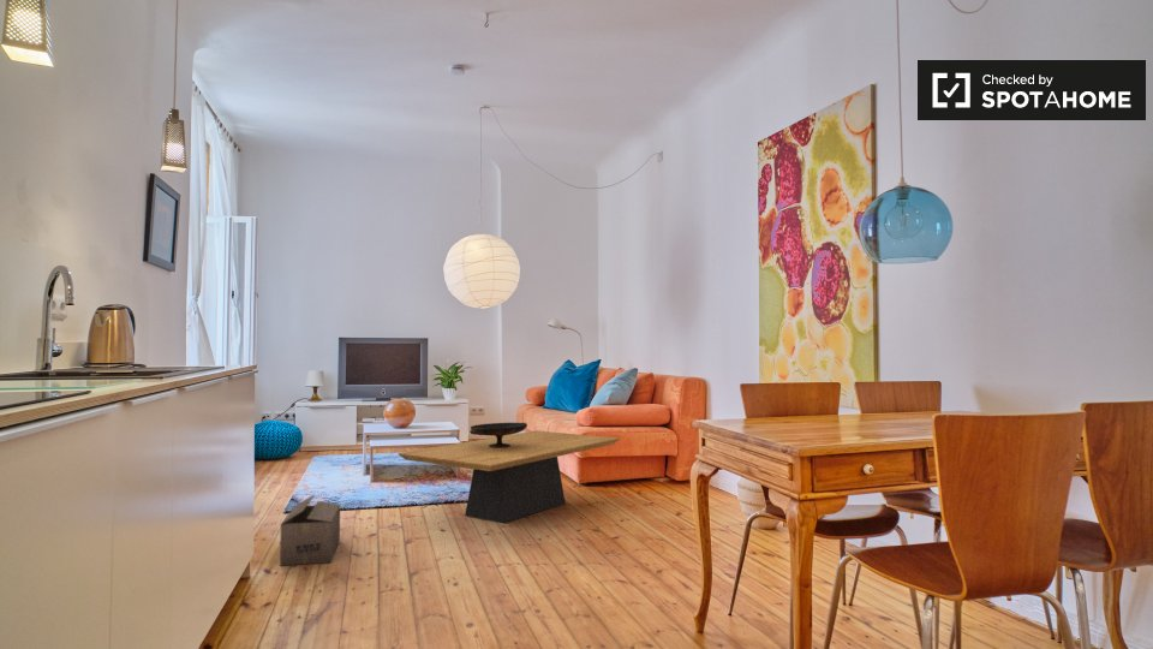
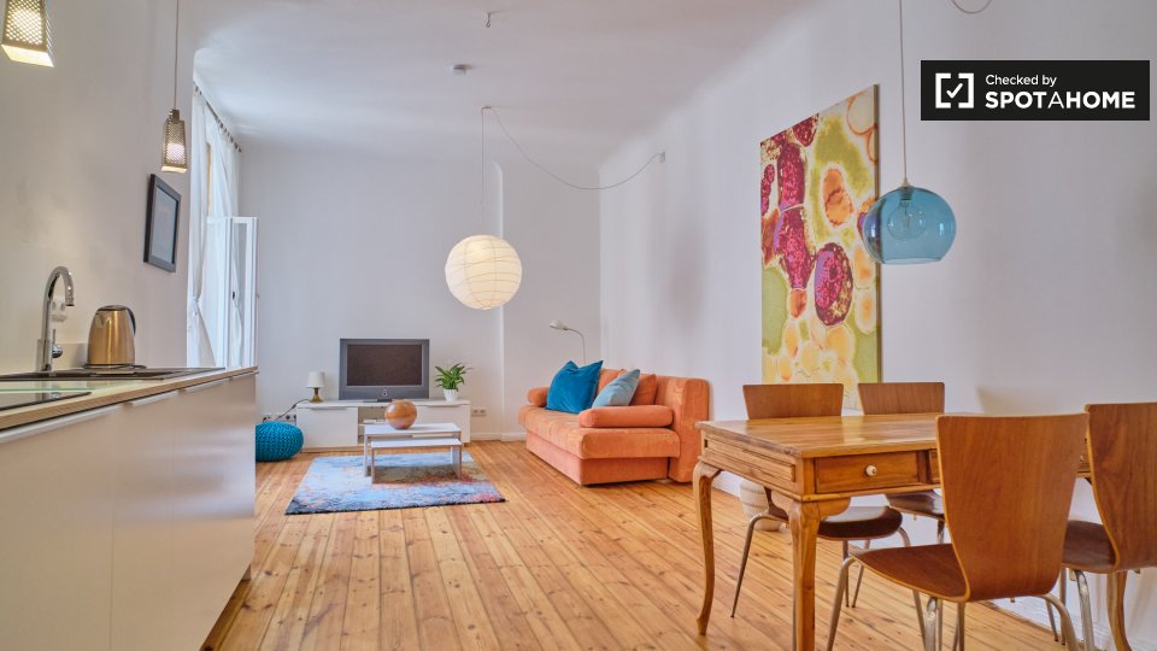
- decorative bowl (498, 434)
- coffee table (516, 477)
- cardboard box (312, 525)
